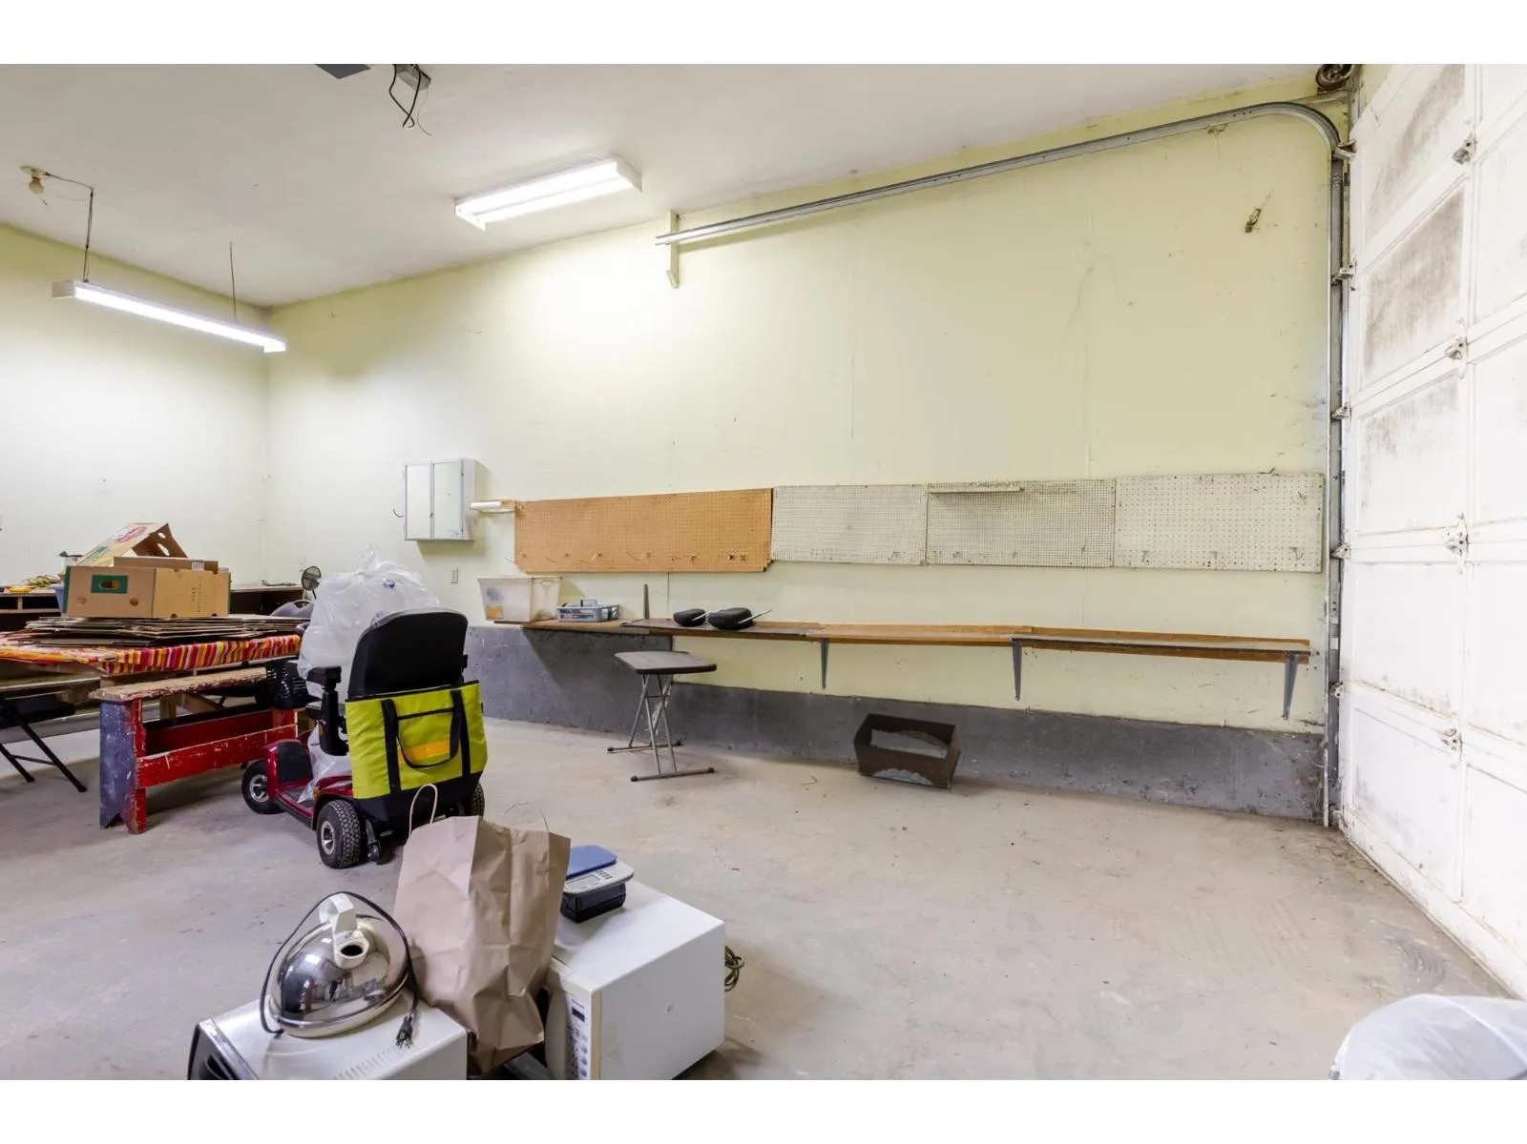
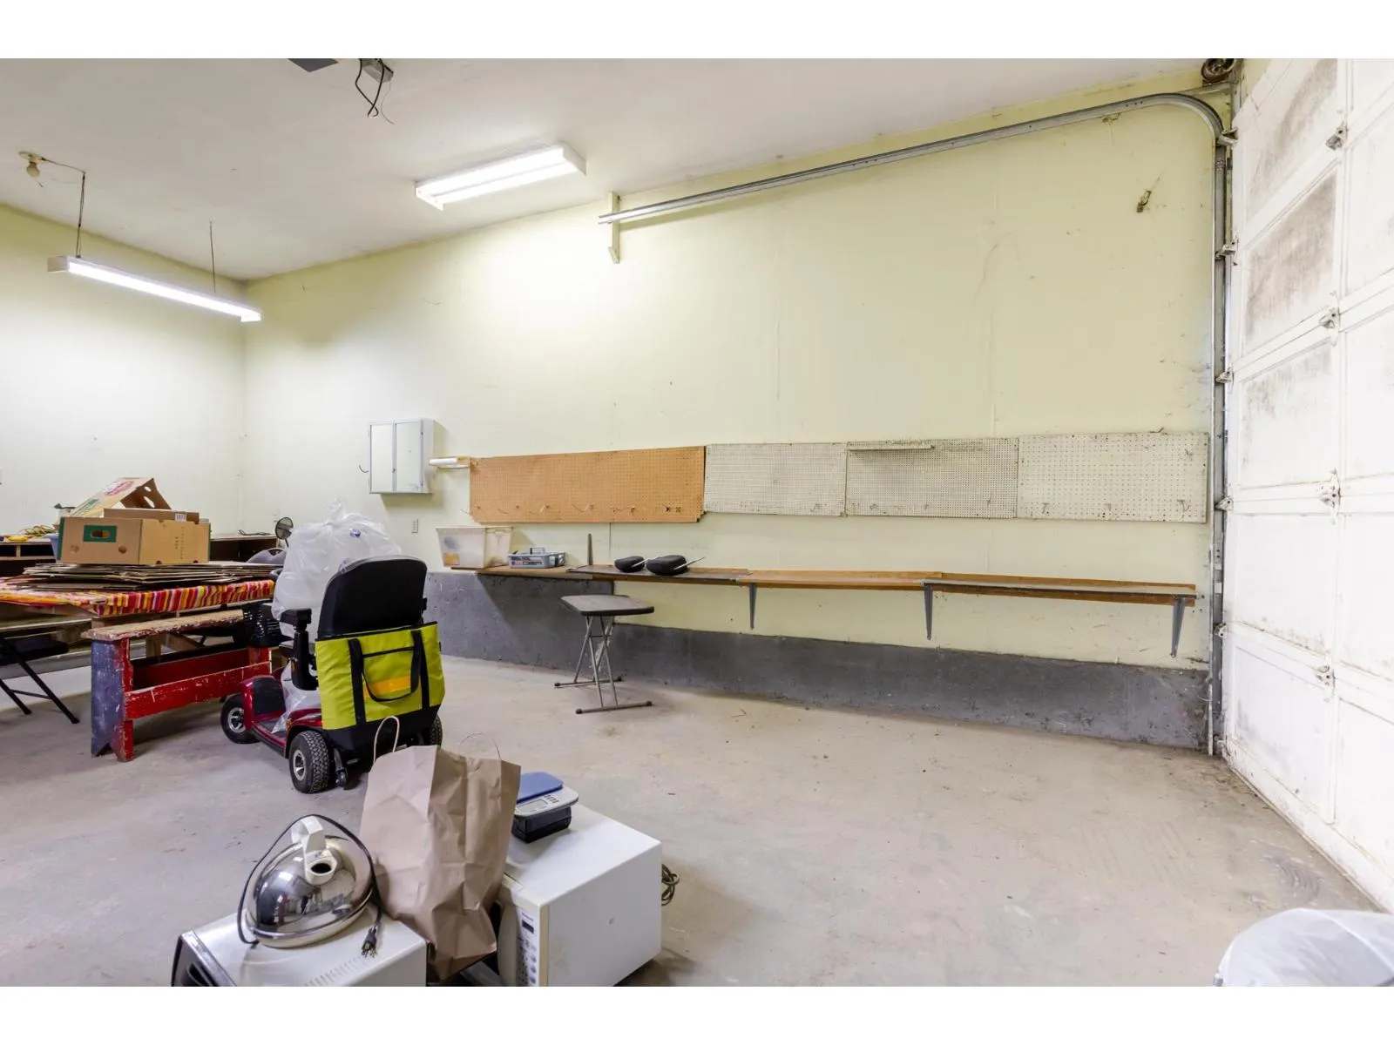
- storage bin (907, 749)
